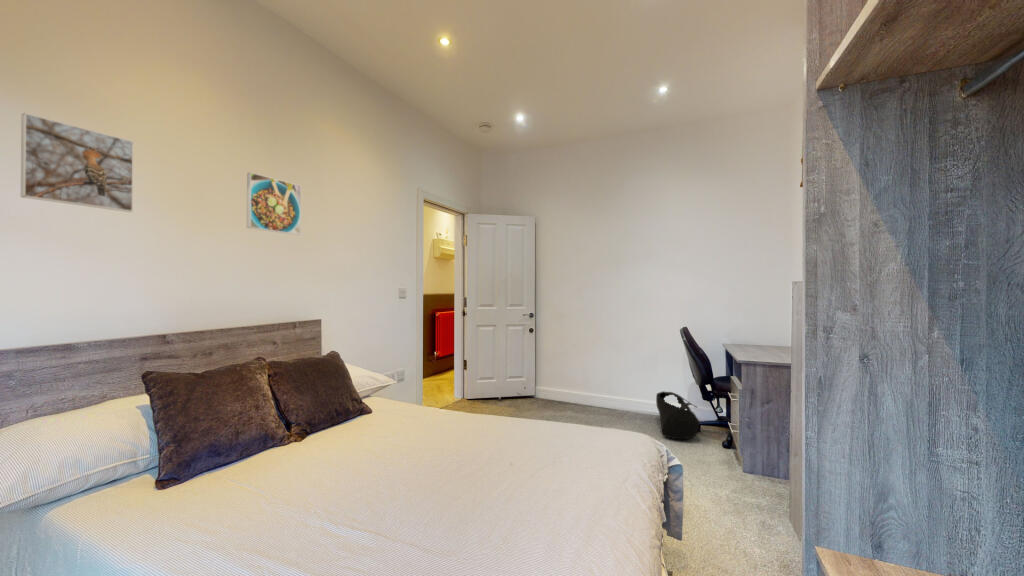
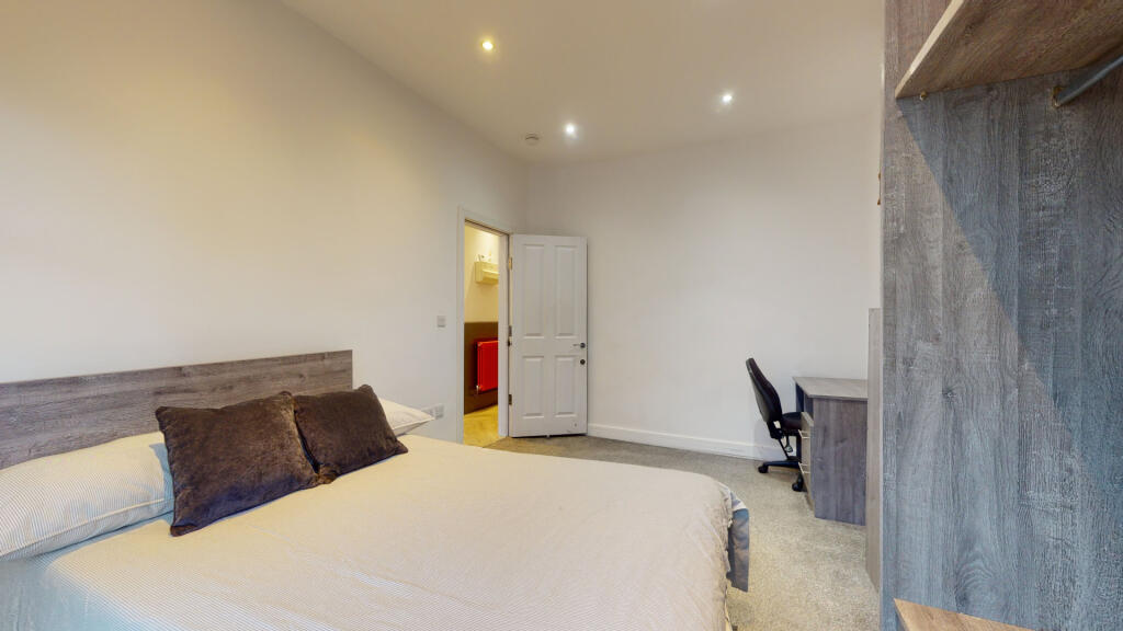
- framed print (275, 205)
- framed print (81, 166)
- bag (675, 412)
